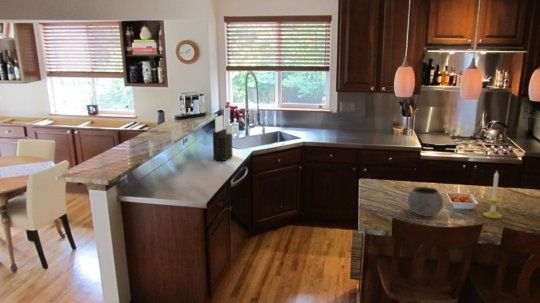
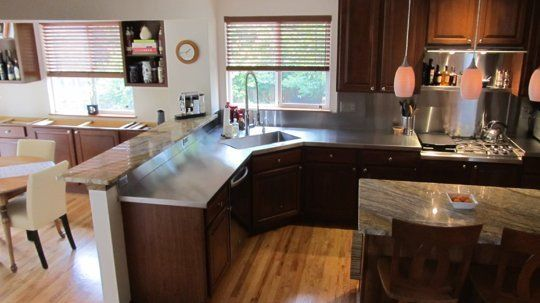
- candle (494, 193)
- knife block (223, 137)
- bowl (425, 202)
